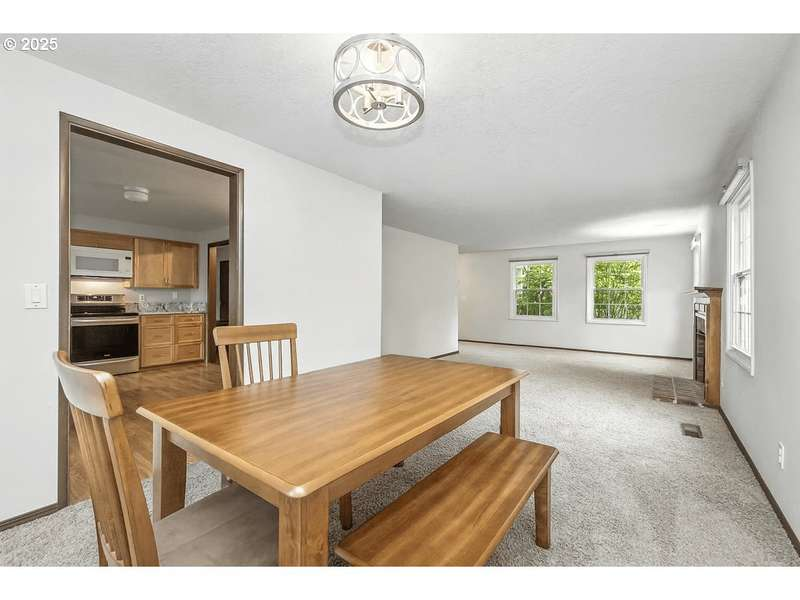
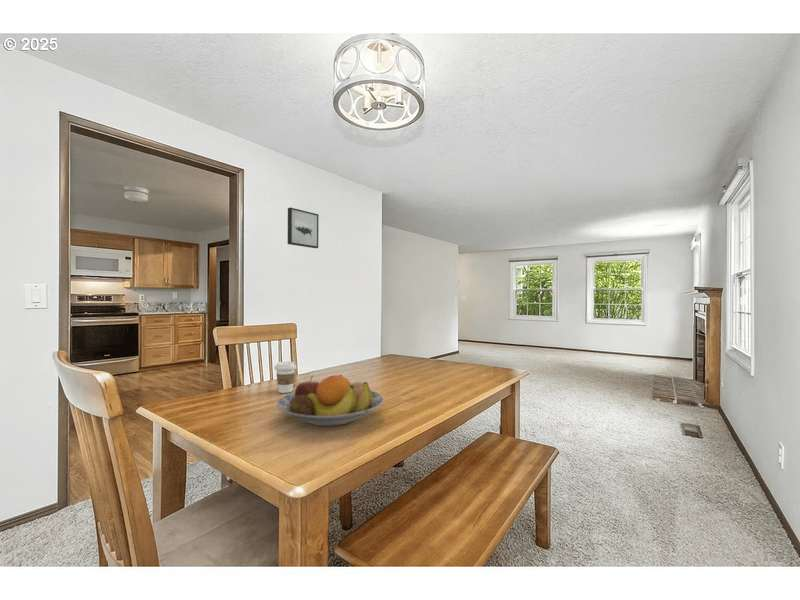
+ fruit bowl (331, 395)
+ coffee cup (285, 377)
+ wall art (303, 228)
